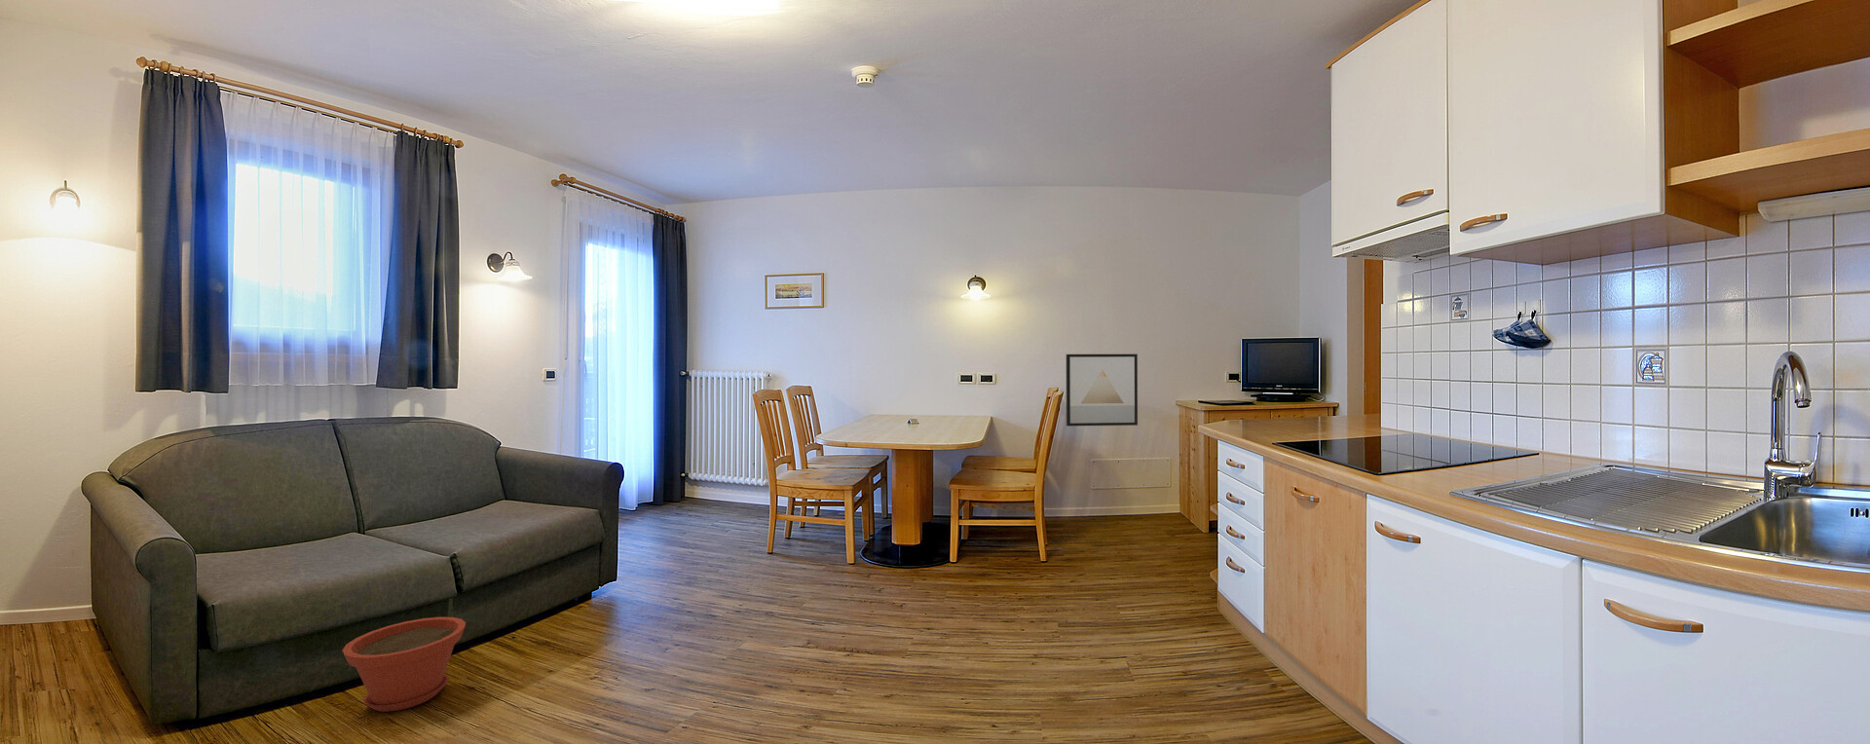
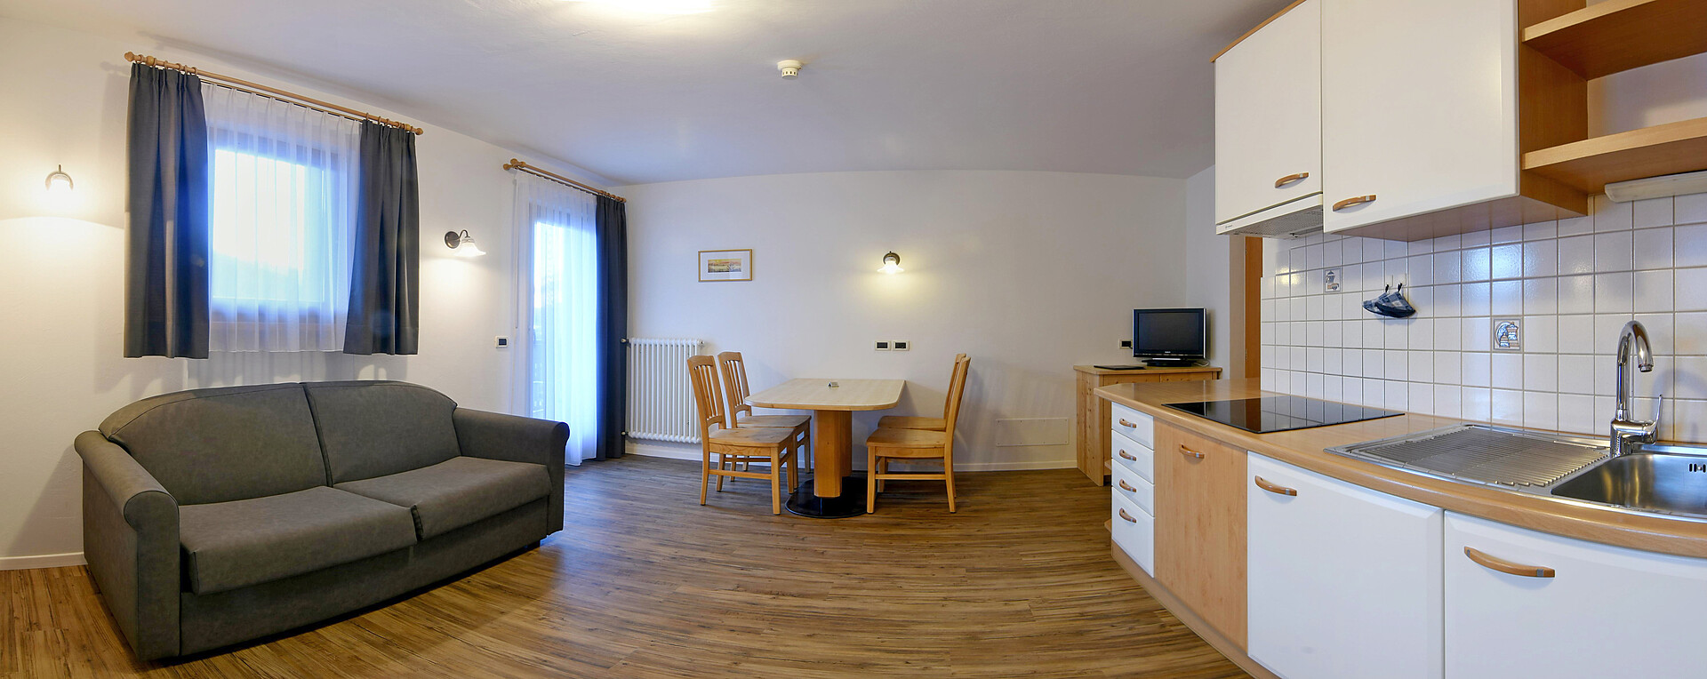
- wall art (1102, 390)
- plant pot (407, 666)
